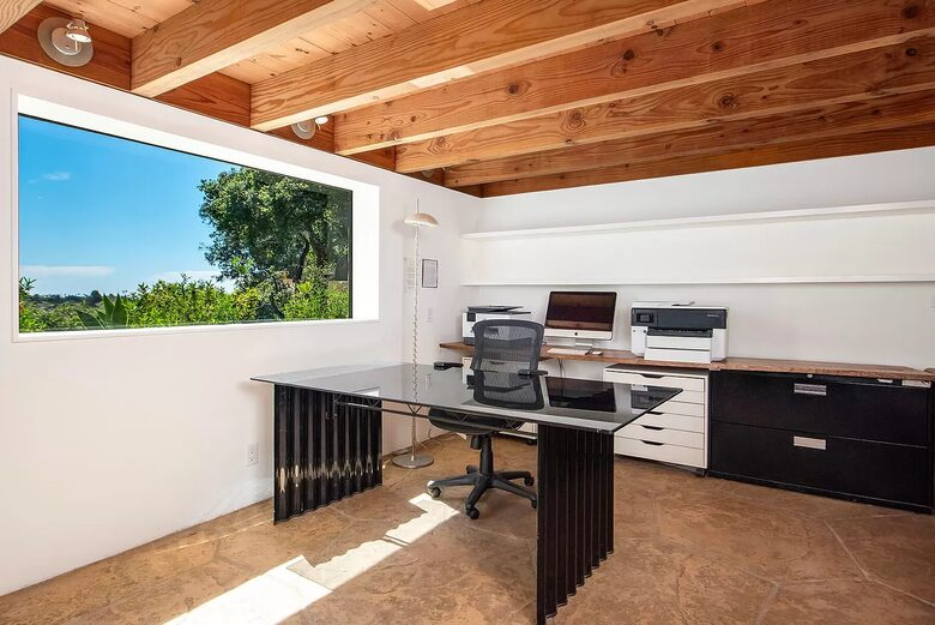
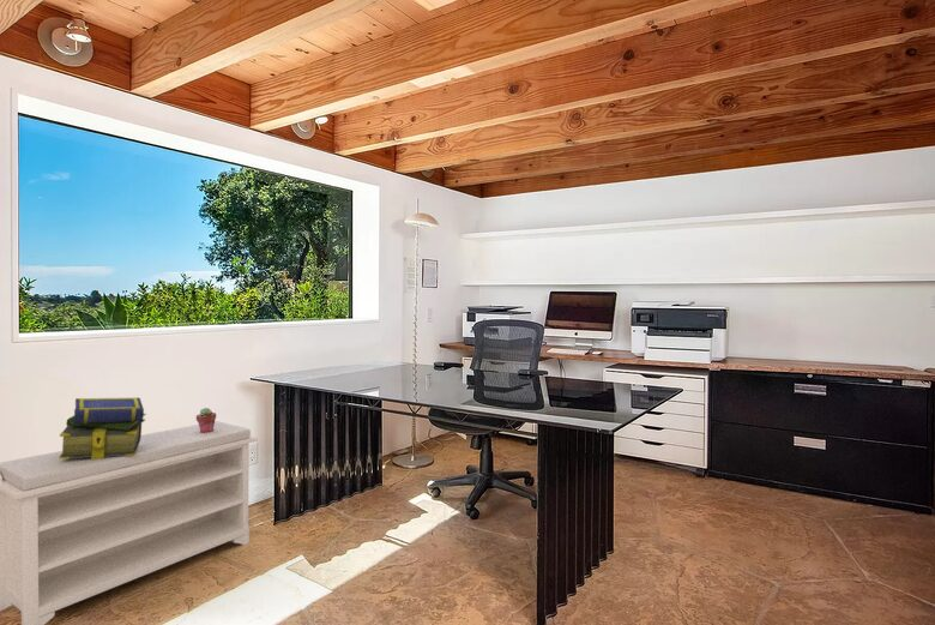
+ potted succulent (206, 419)
+ bench (138, 507)
+ stack of books (105, 427)
